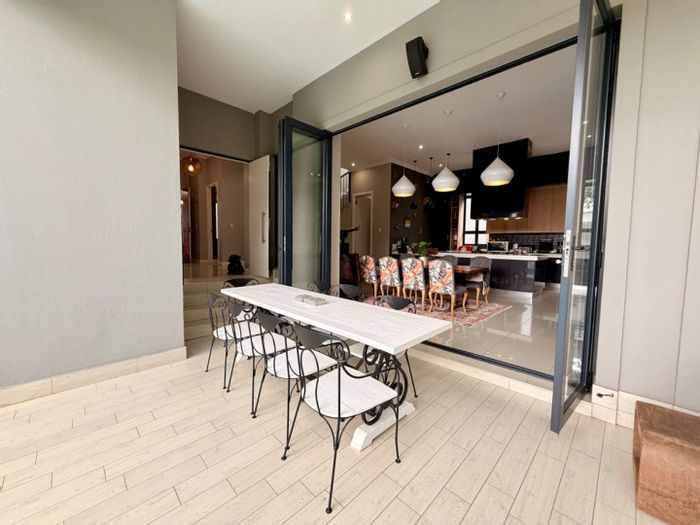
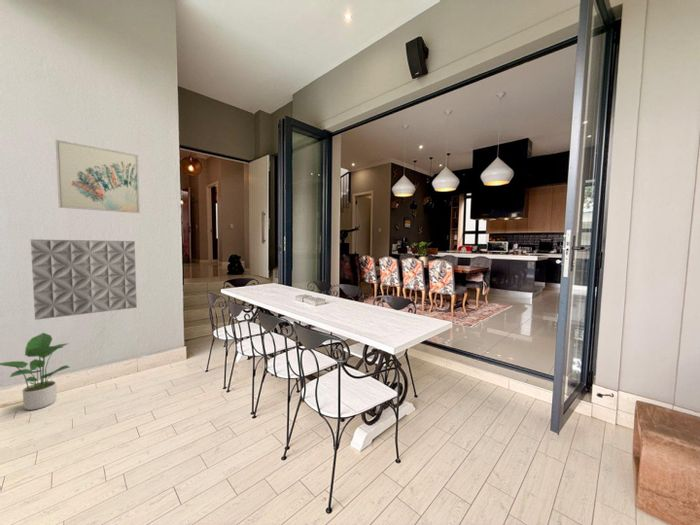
+ wall art (100, 179)
+ potted plant (34, 372)
+ decorative wall panel (88, 276)
